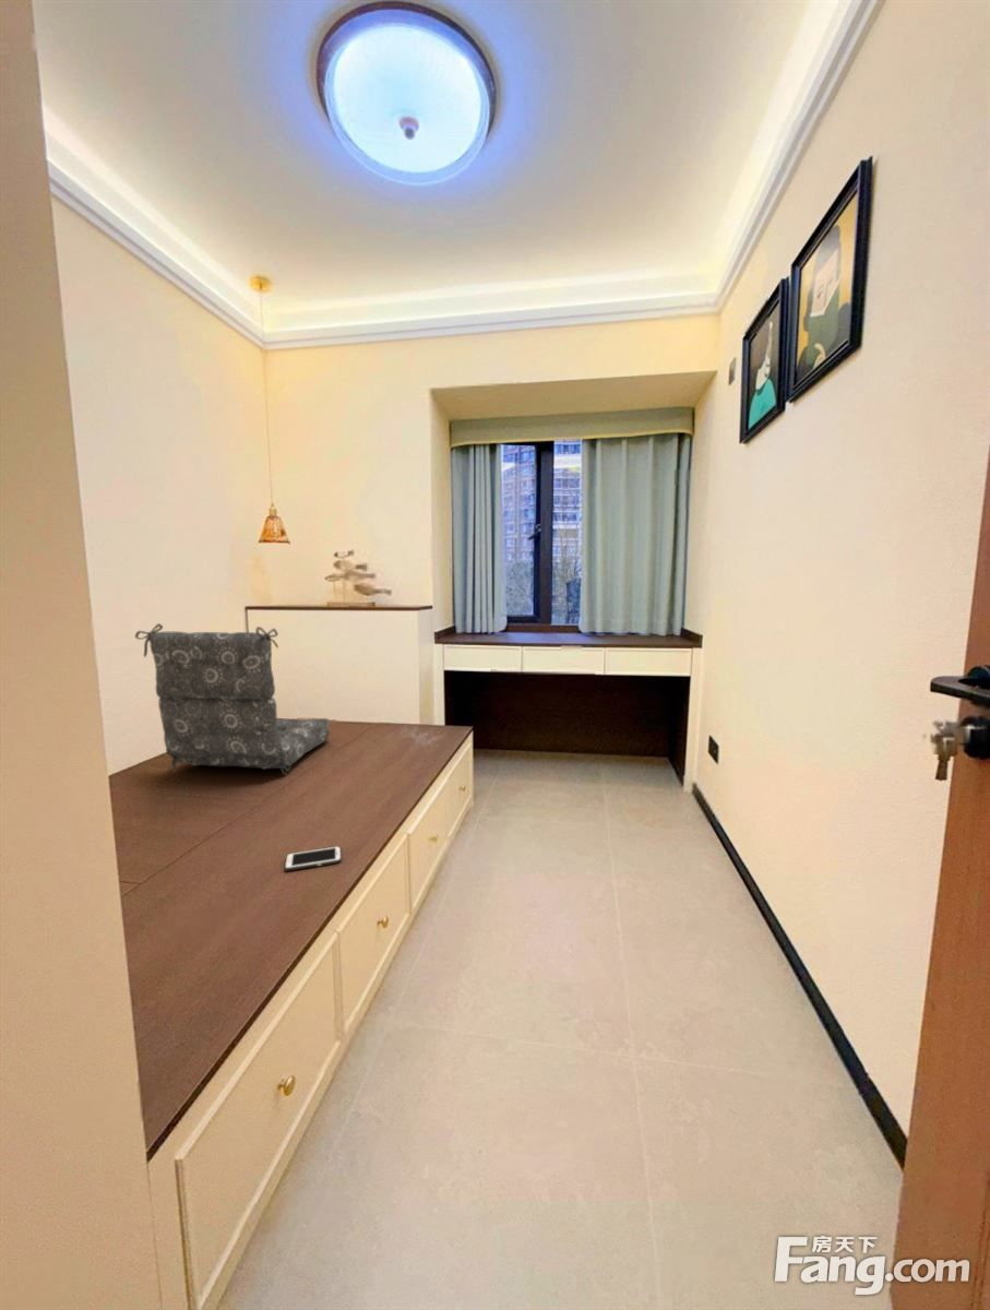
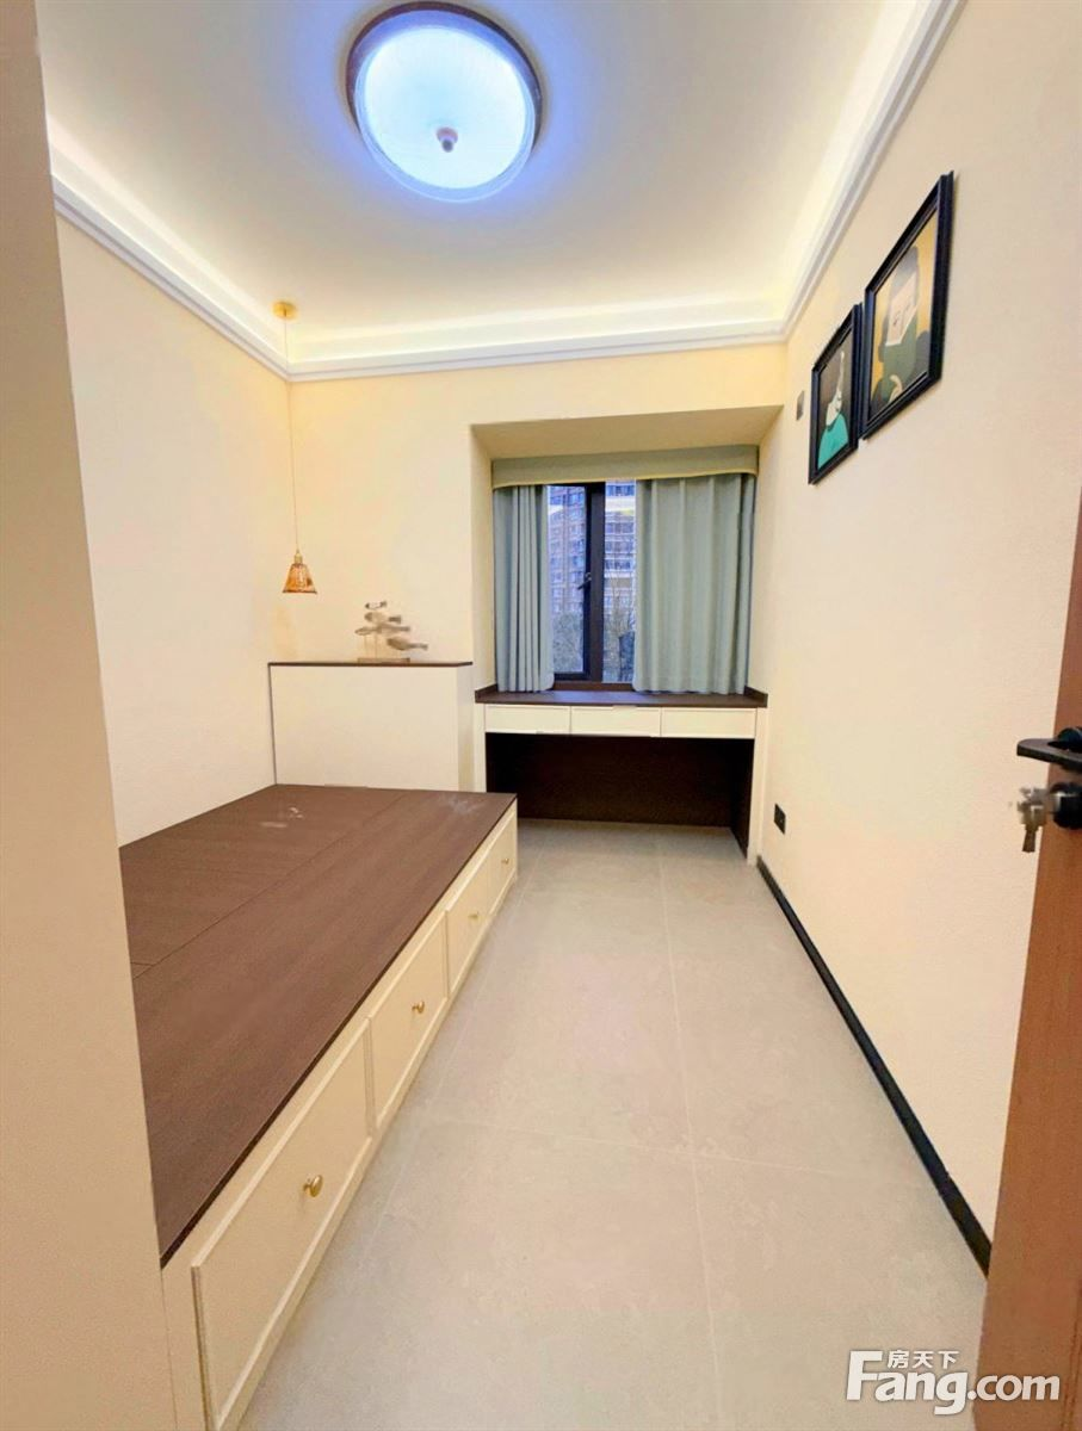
- cell phone (313, 858)
- seat cushion (246, 691)
